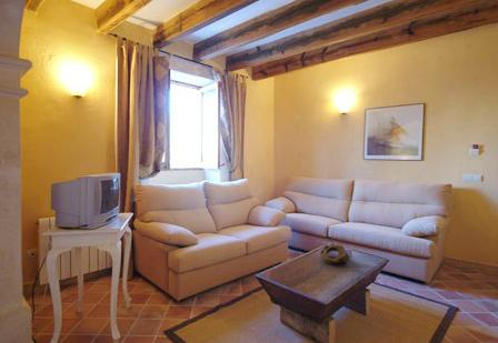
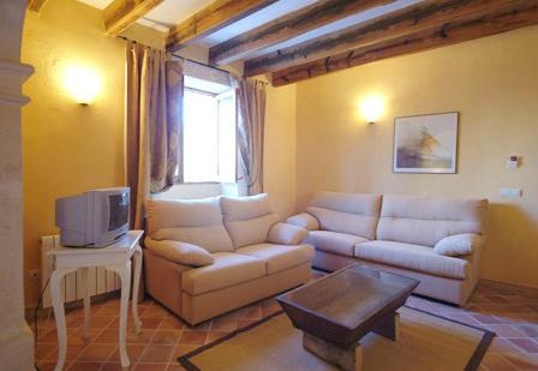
- decorative bowl (332, 250)
